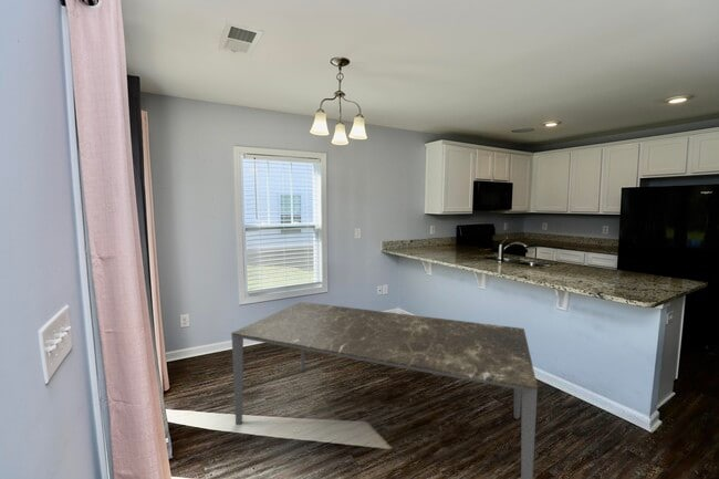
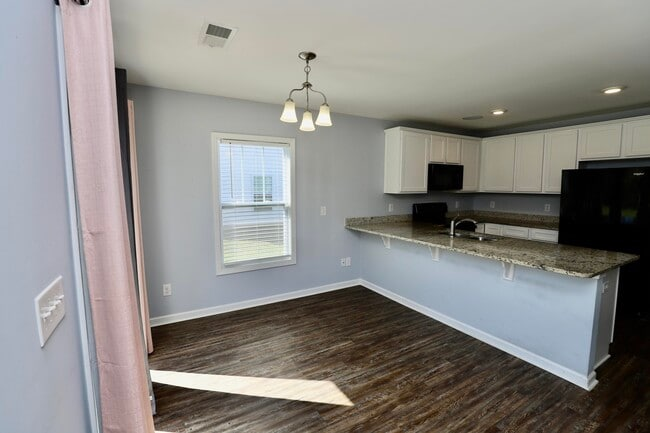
- dining table (384, 364)
